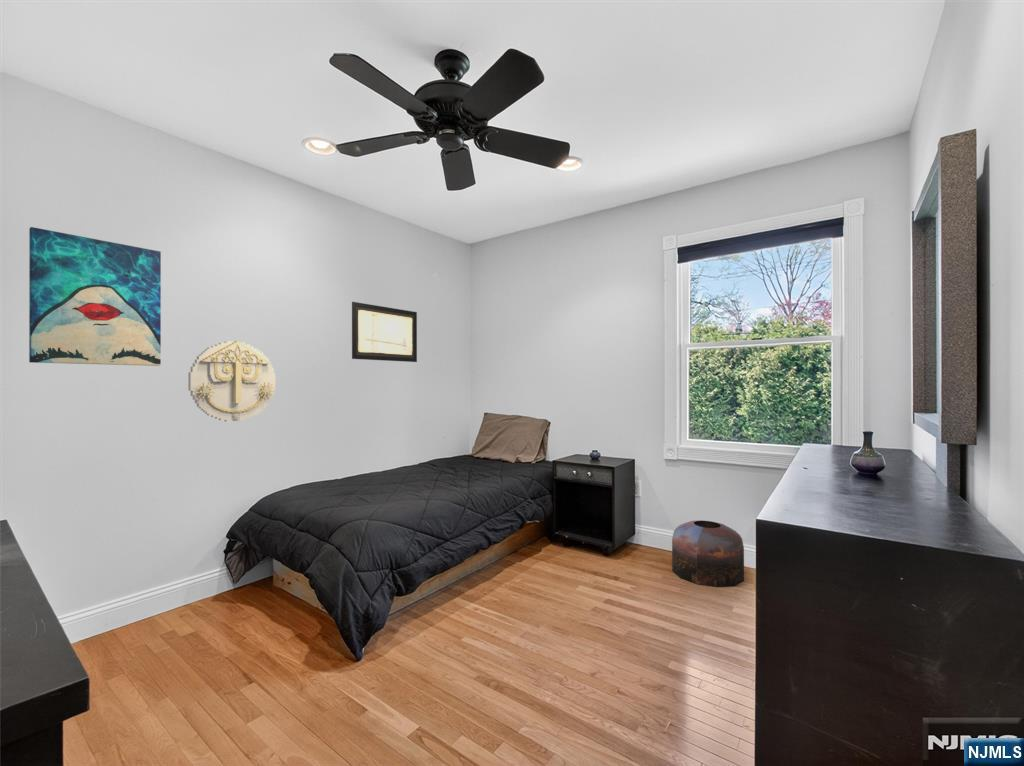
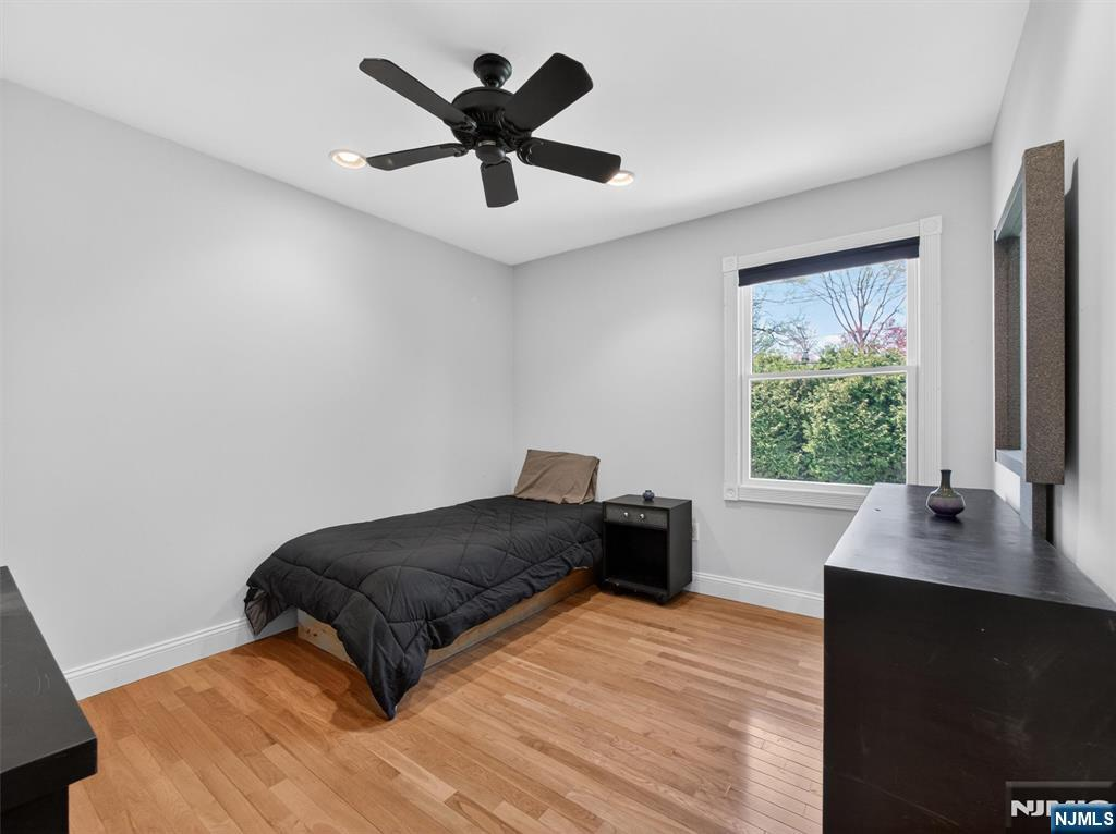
- wall decoration (236, 381)
- wall art (100, 302)
- wall art (386, 333)
- pouf (707, 548)
